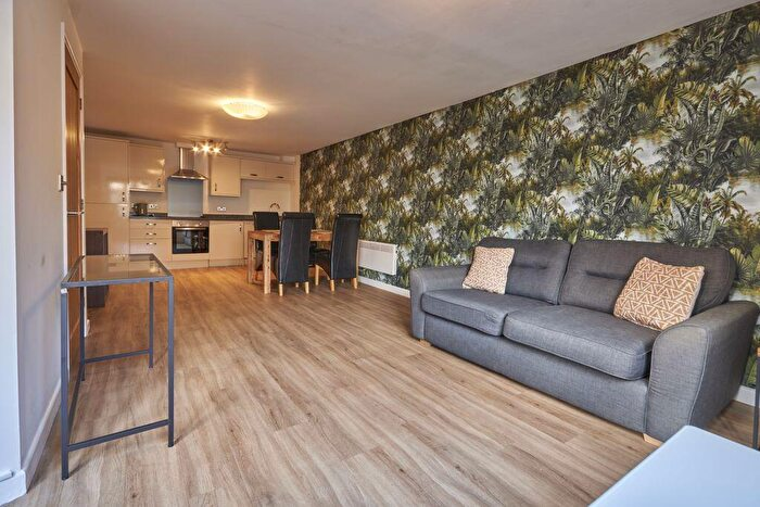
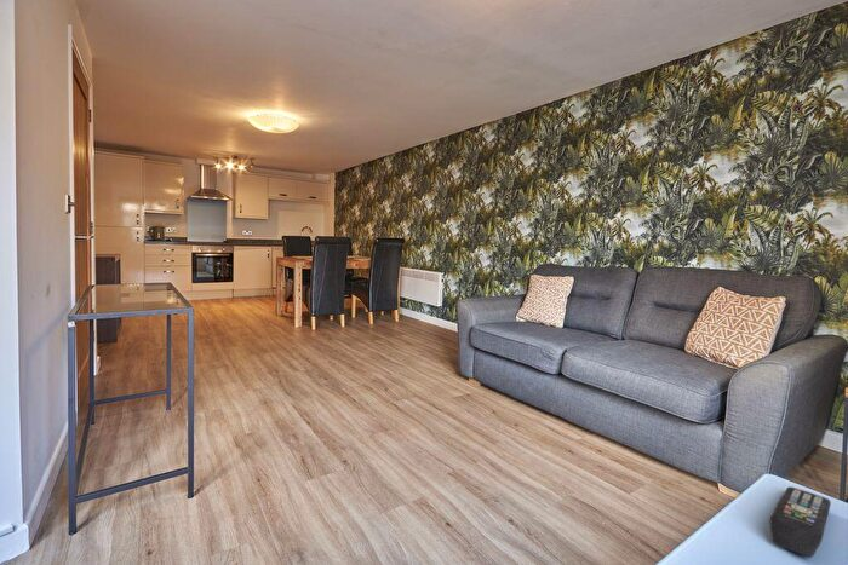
+ remote control (801, 514)
